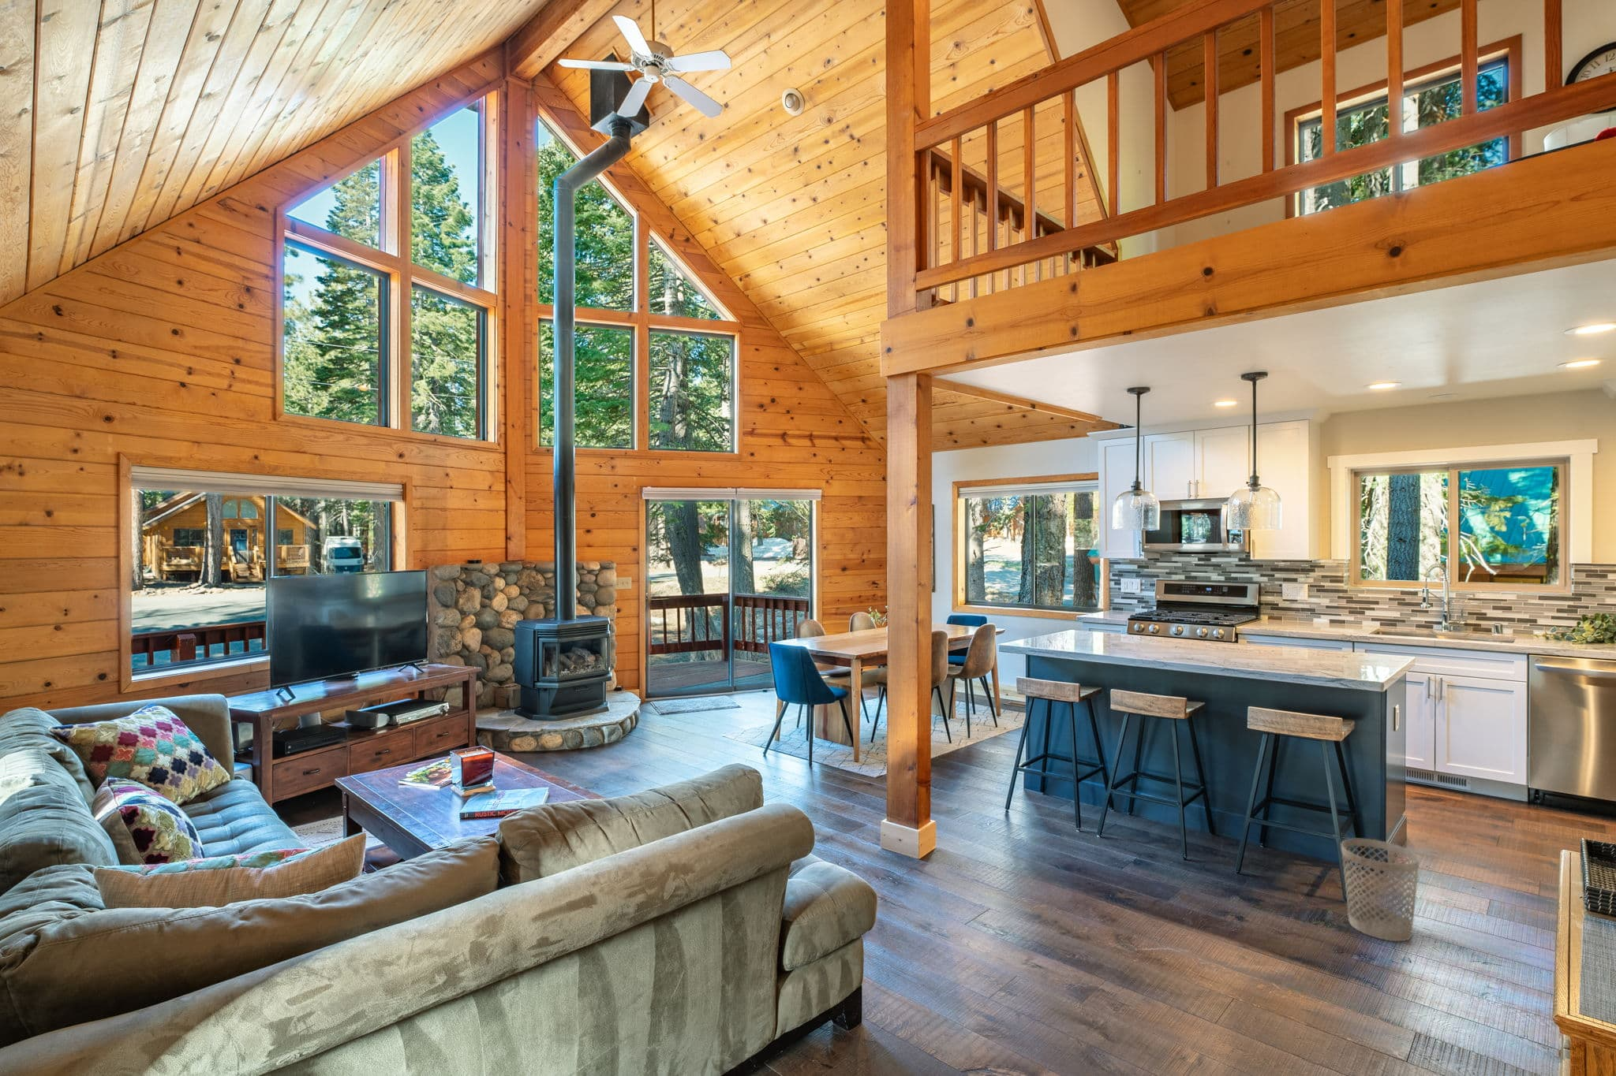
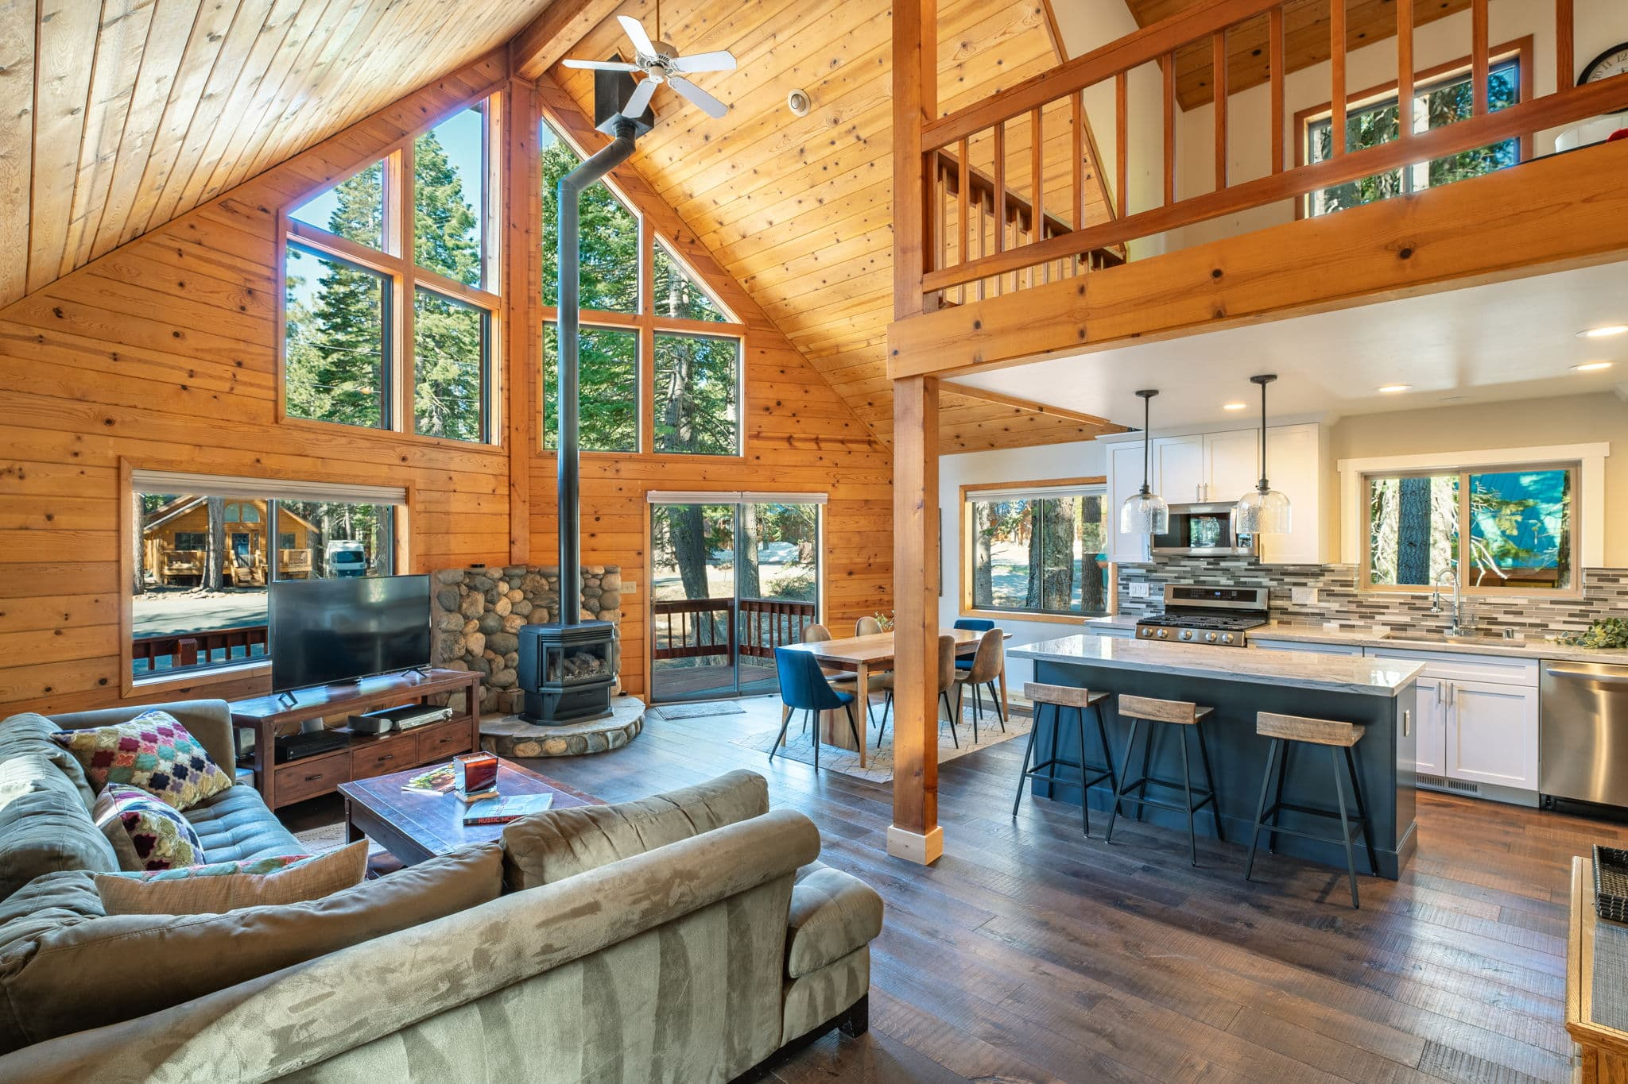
- wastebasket (1379, 889)
